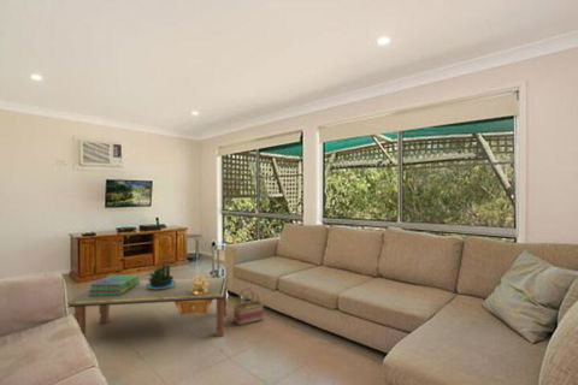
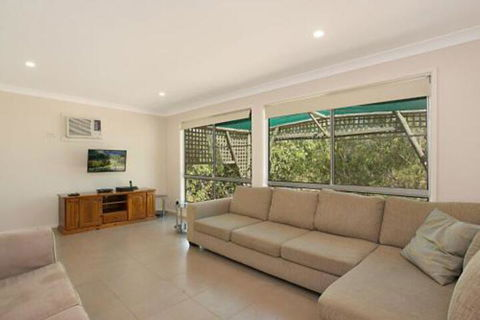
- basket (248, 304)
- potted plant (160, 276)
- coffee table (154, 302)
- stack of books (114, 284)
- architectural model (200, 283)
